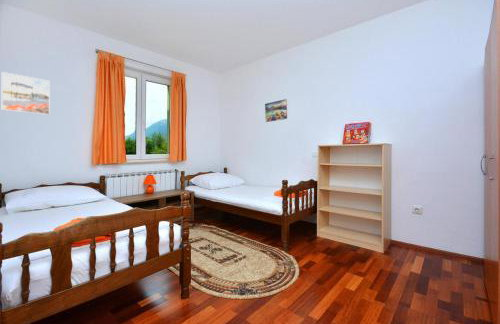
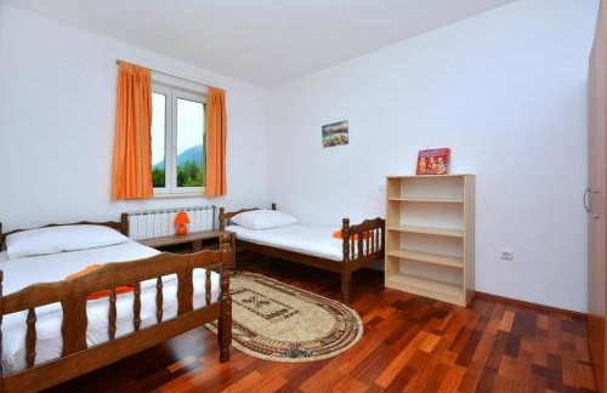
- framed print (26, 94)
